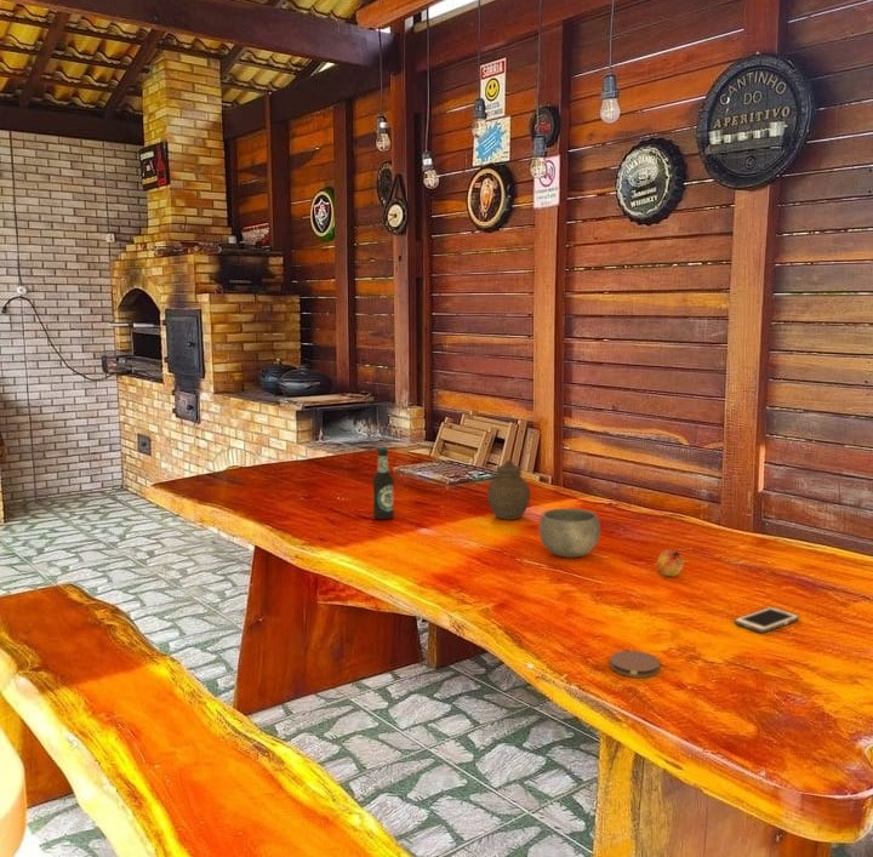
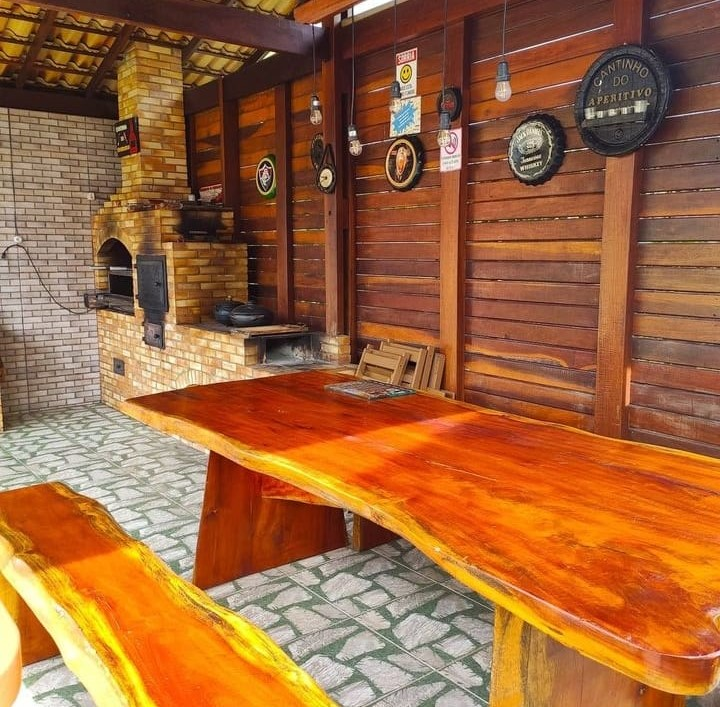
- cell phone (766, 619)
- bottle (383, 482)
- fruit (669, 561)
- bowl (569, 535)
- jar (508, 489)
- coaster (634, 663)
